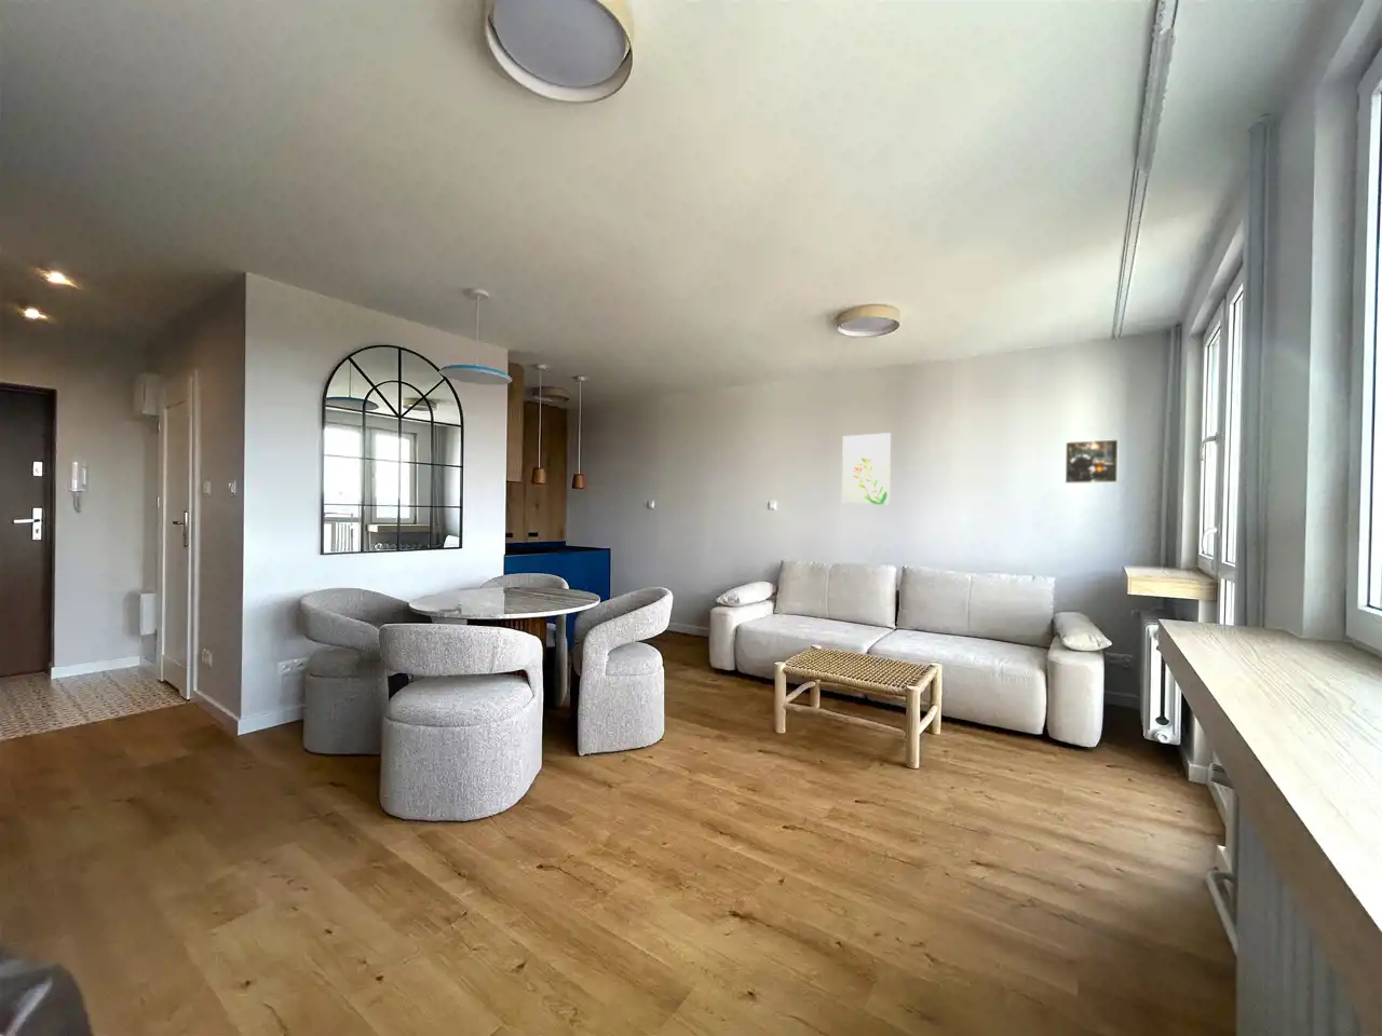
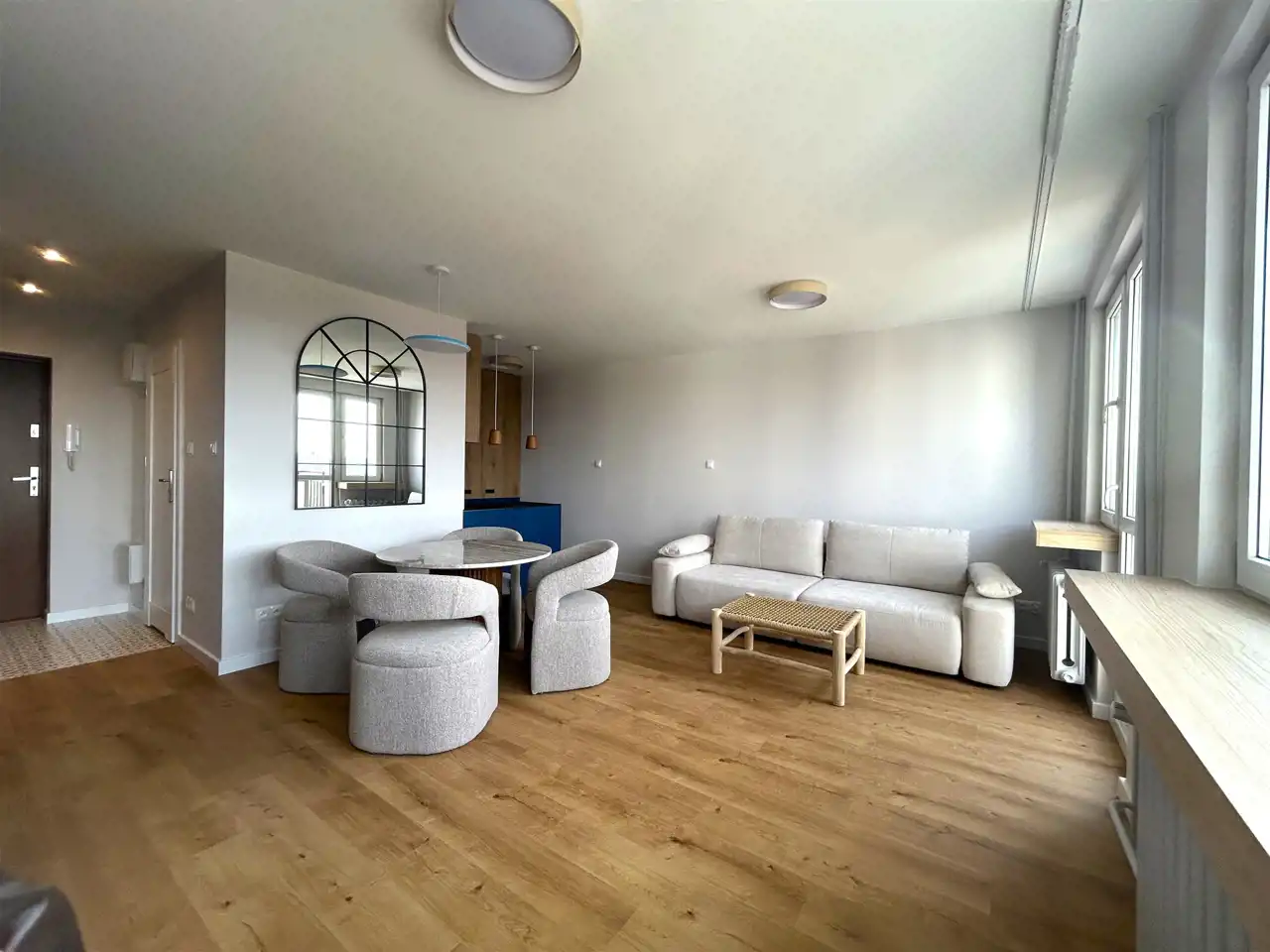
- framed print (1090, 461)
- wall art (865, 469)
